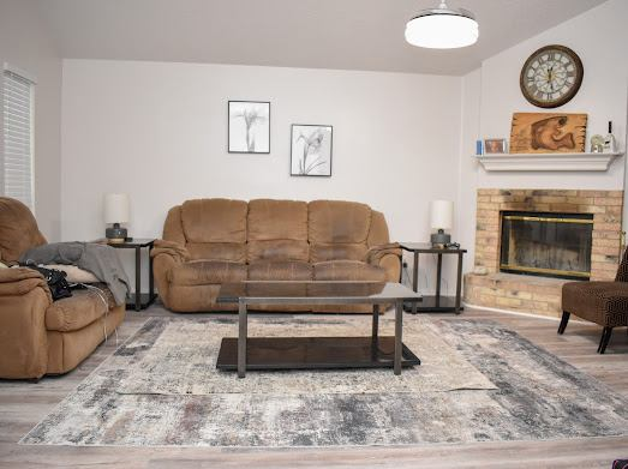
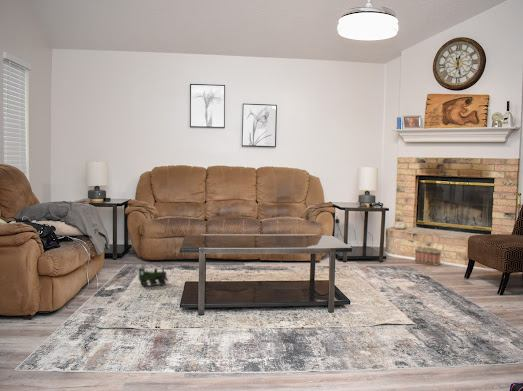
+ basket (428, 248)
+ toy train (153, 276)
